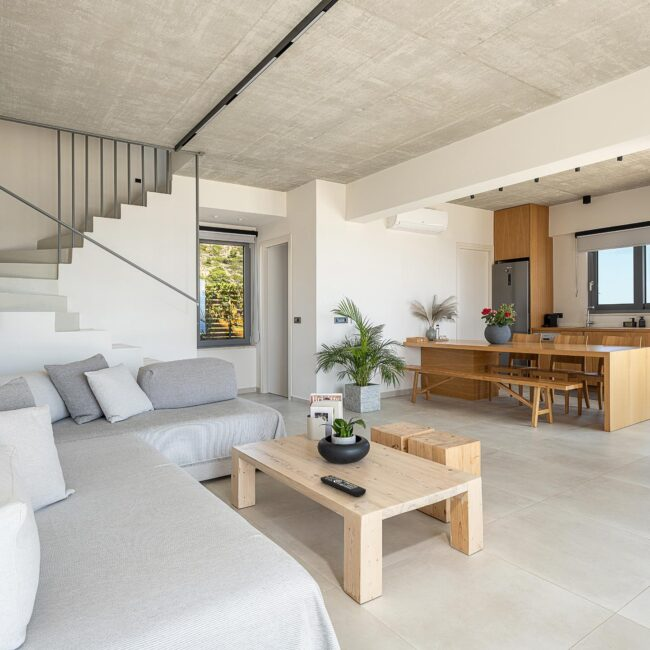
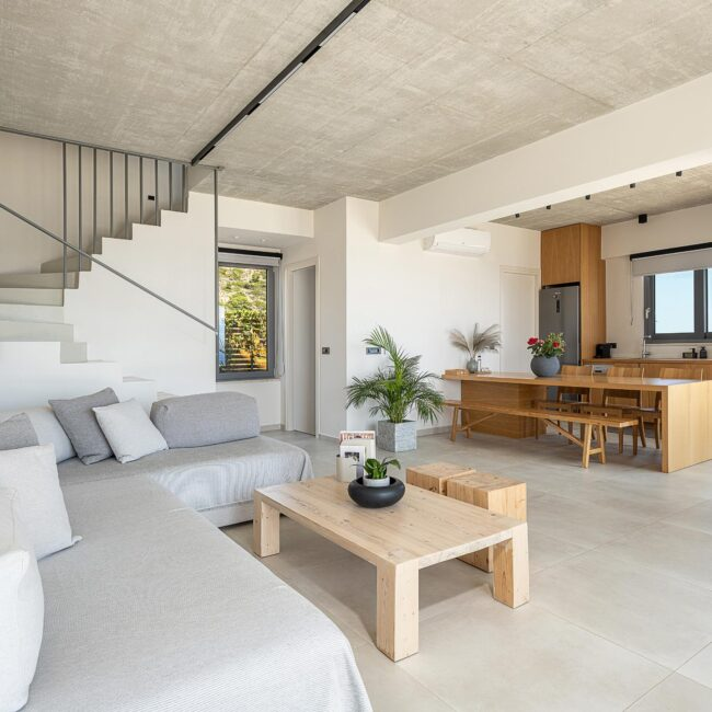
- remote control (342, 485)
